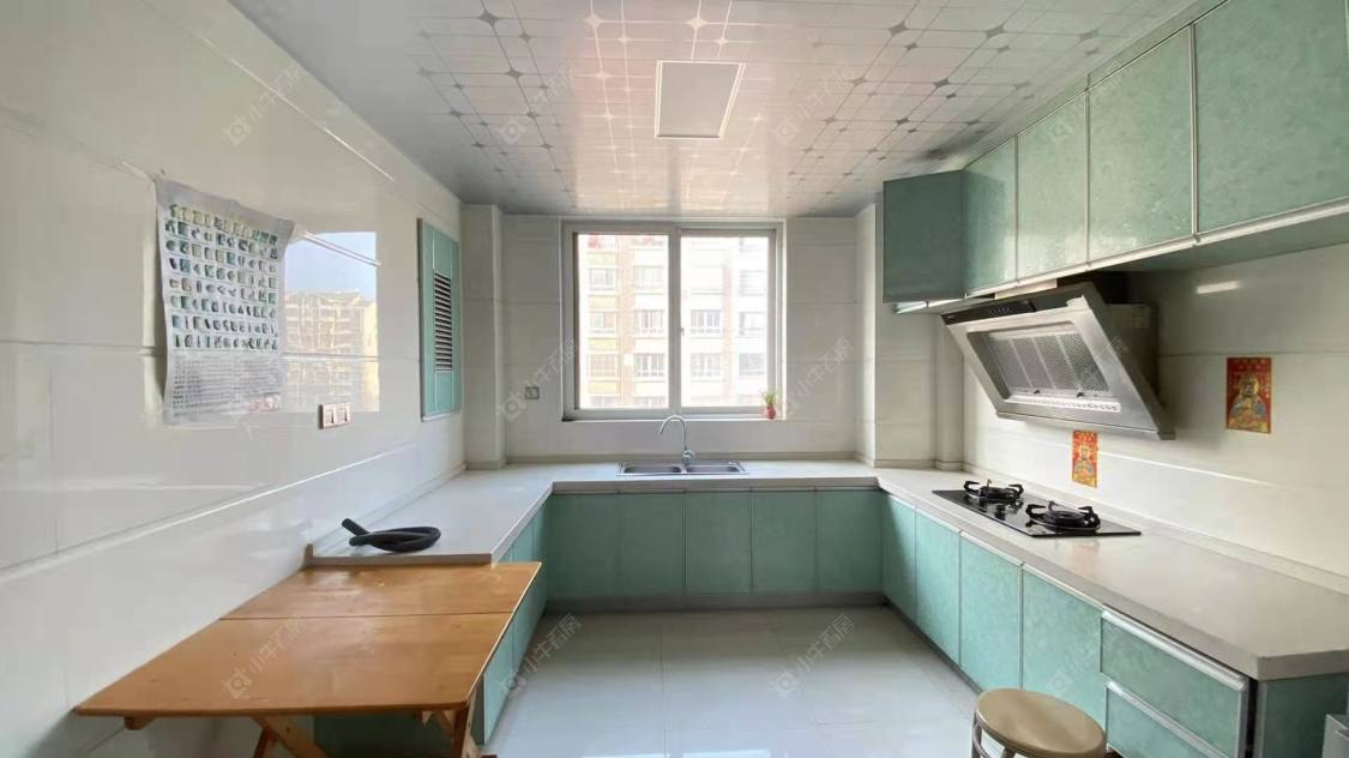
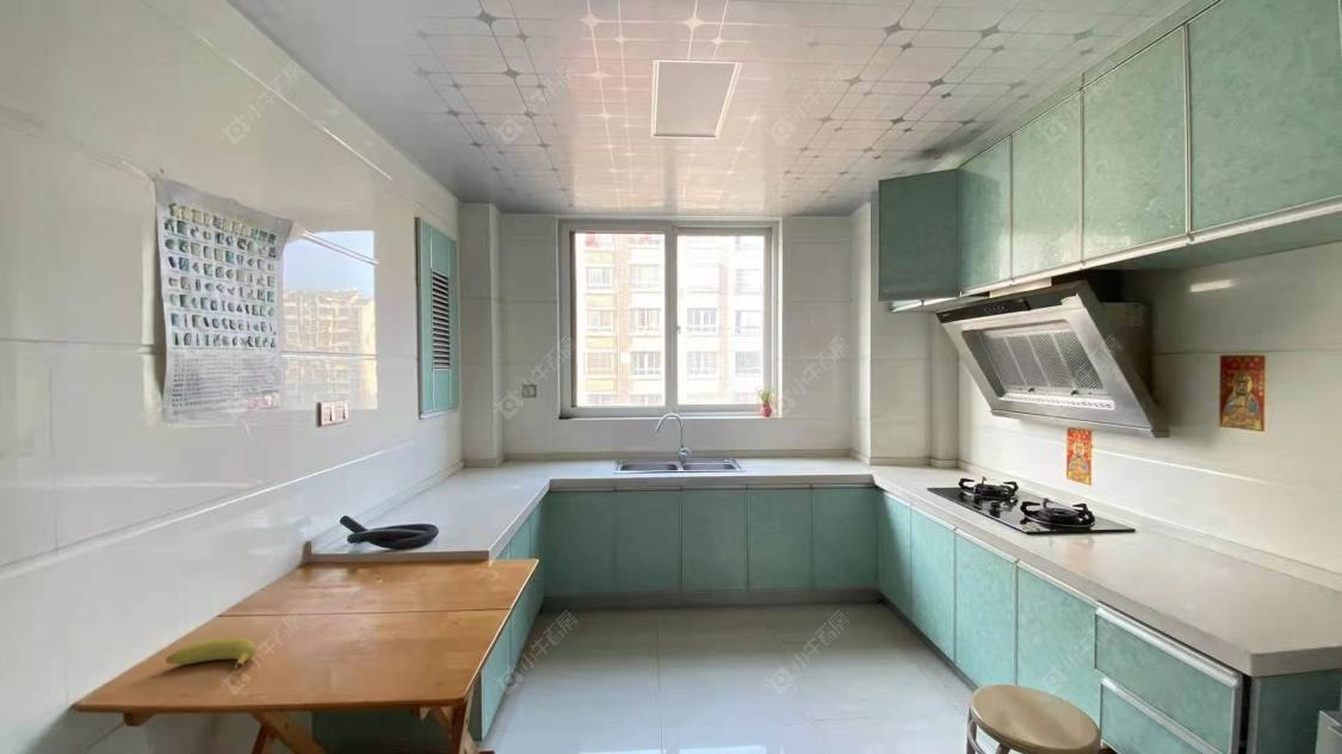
+ banana (211, 656)
